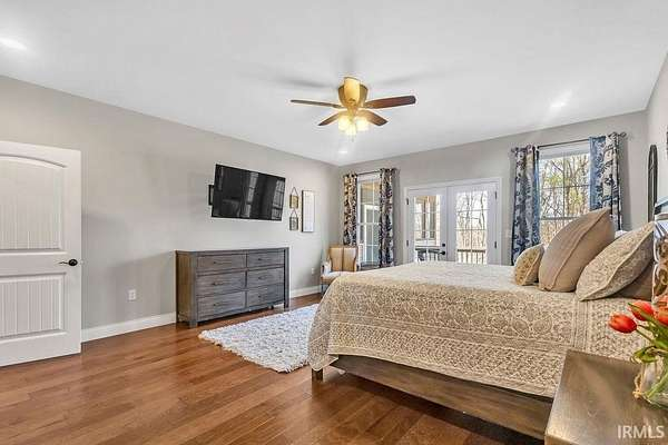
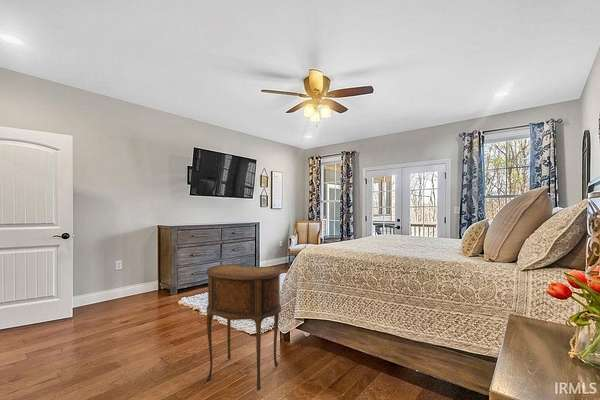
+ side table (242, 319)
